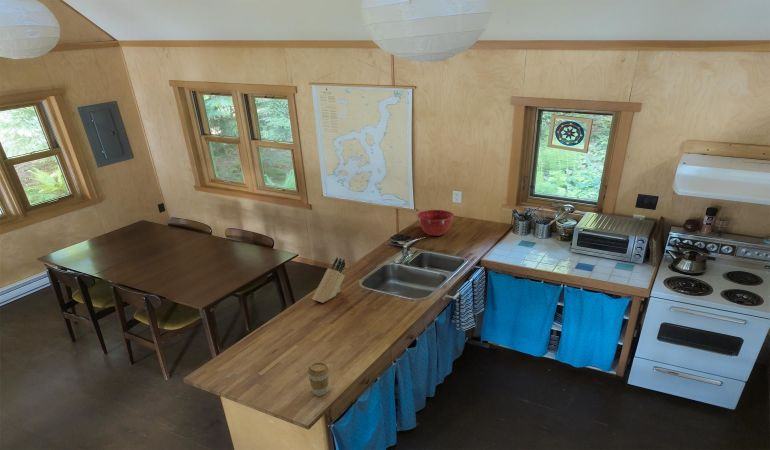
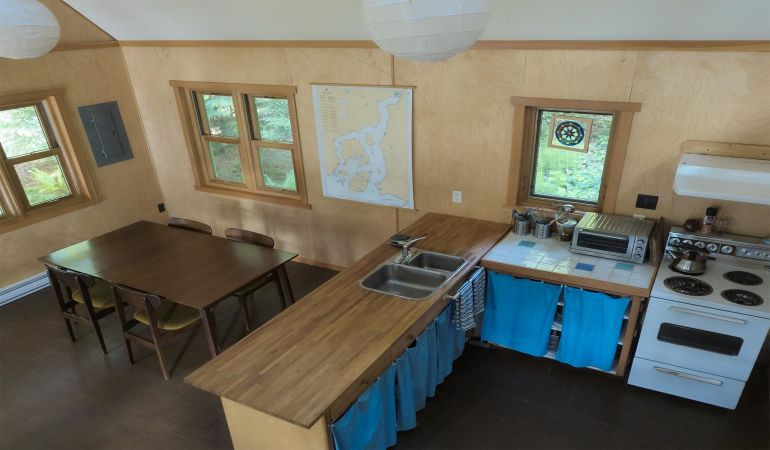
- knife block (330, 278)
- mixing bowl (435, 224)
- coffee cup (319, 378)
